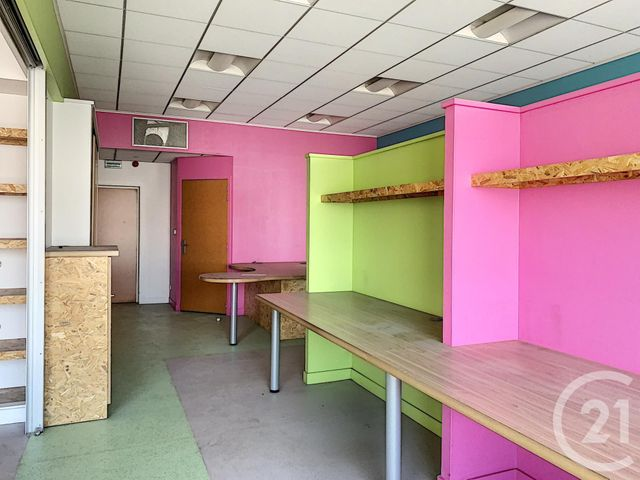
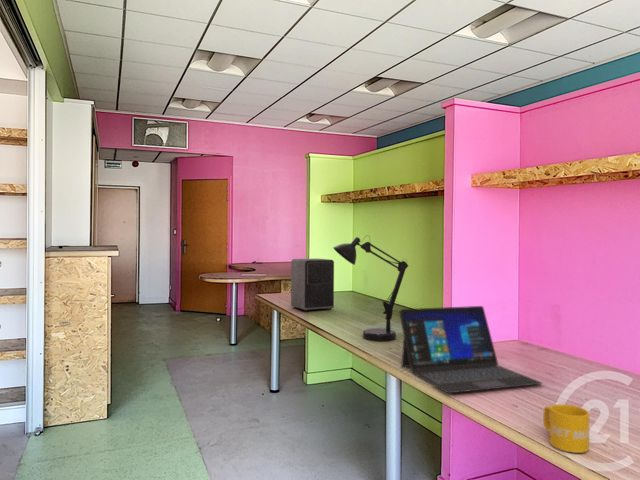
+ laptop (466, 344)
+ speaker (311, 283)
+ desk lamp (383, 302)
+ mug (563, 424)
